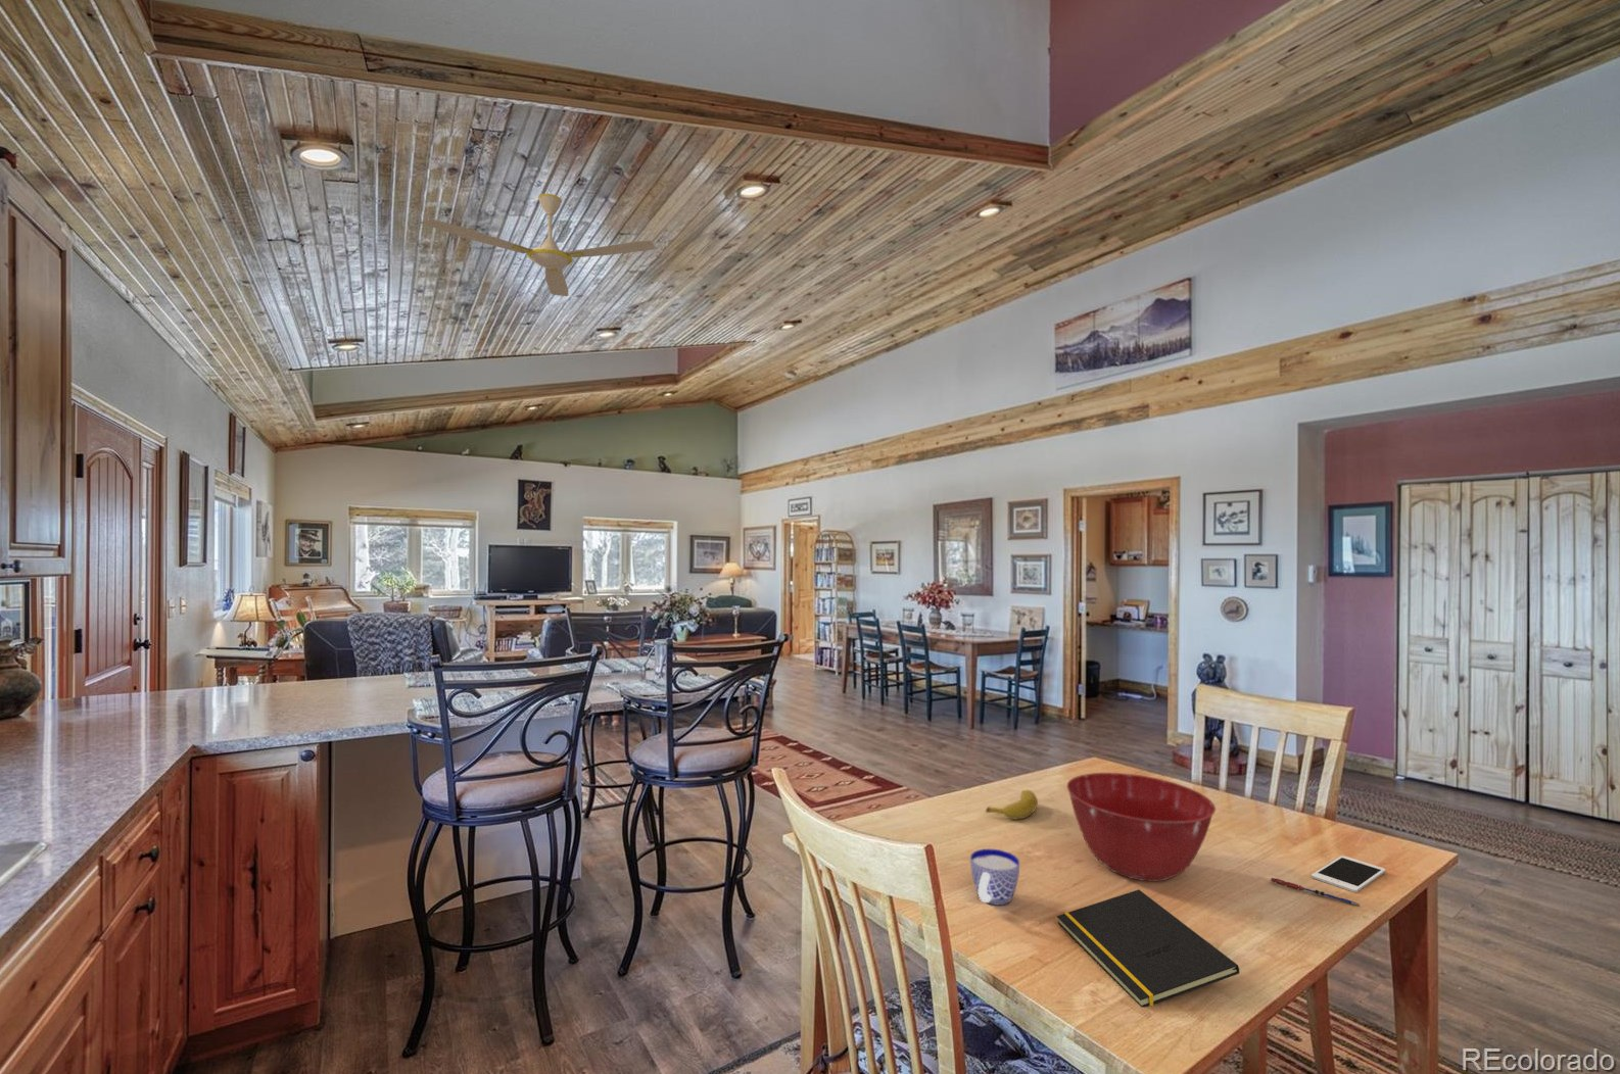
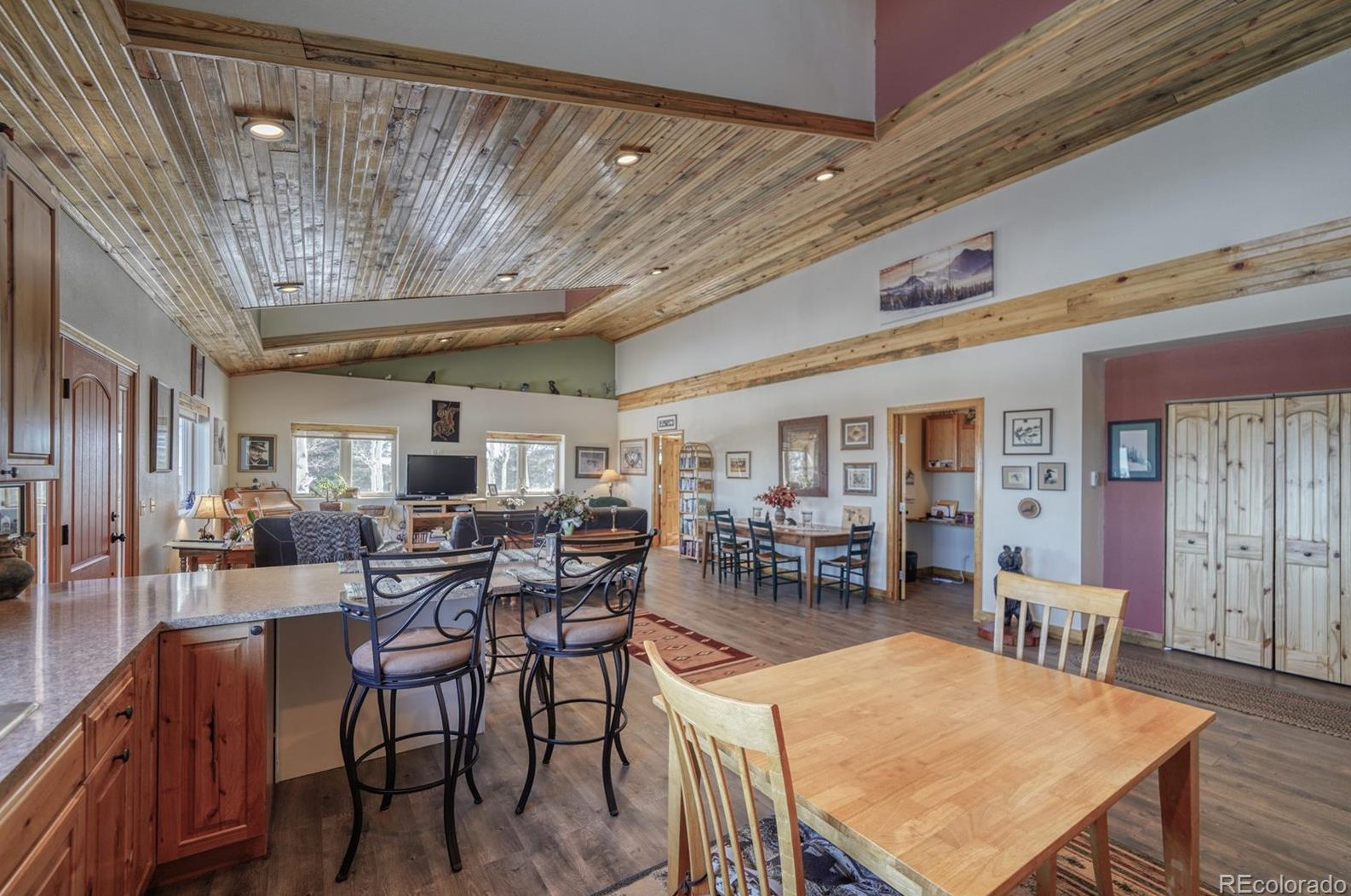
- banana (1016, 802)
- ceiling fan (544, 241)
- pen (1313, 891)
- notepad (1140, 942)
- cell phone (1348, 873)
- cup (992, 881)
- mixing bowl (1138, 829)
